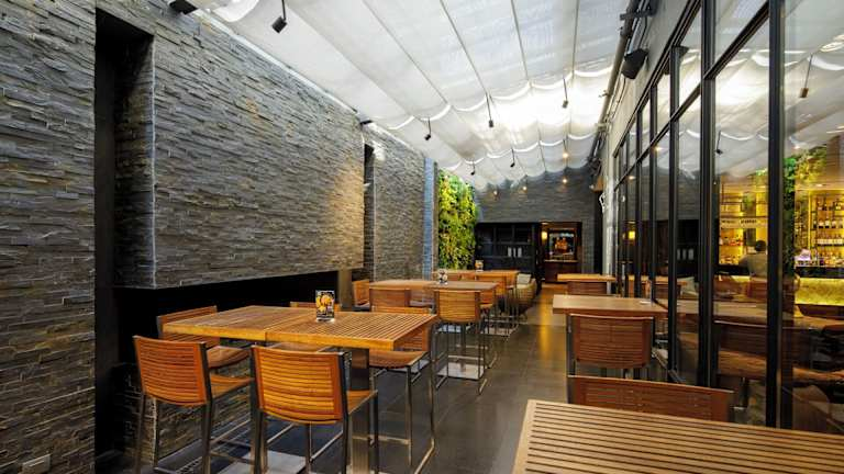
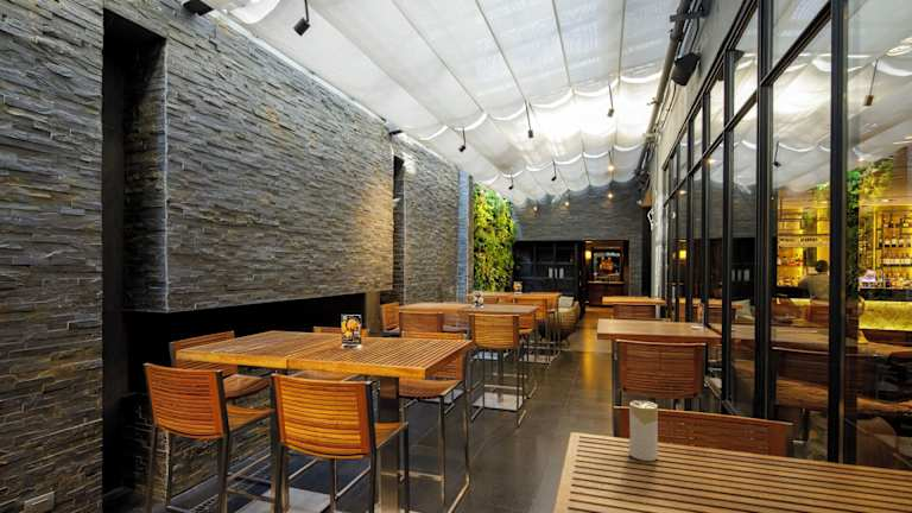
+ candle (642, 429)
